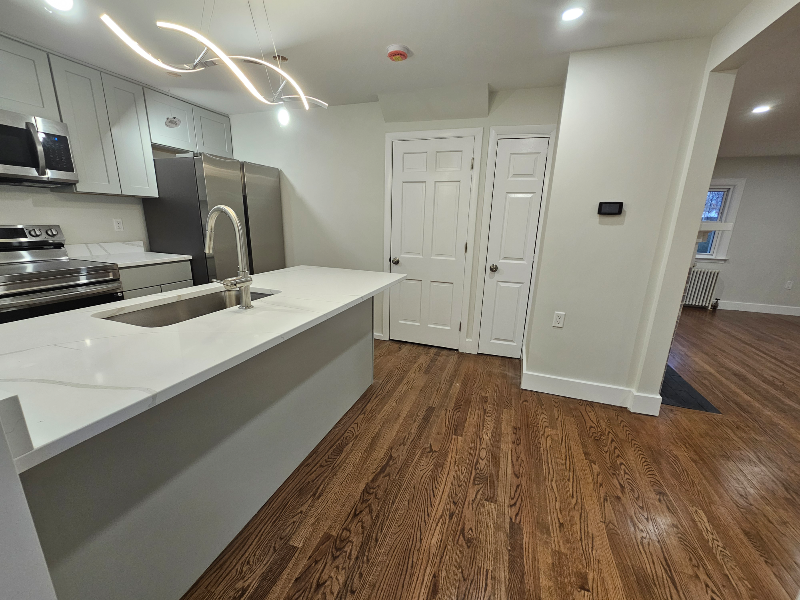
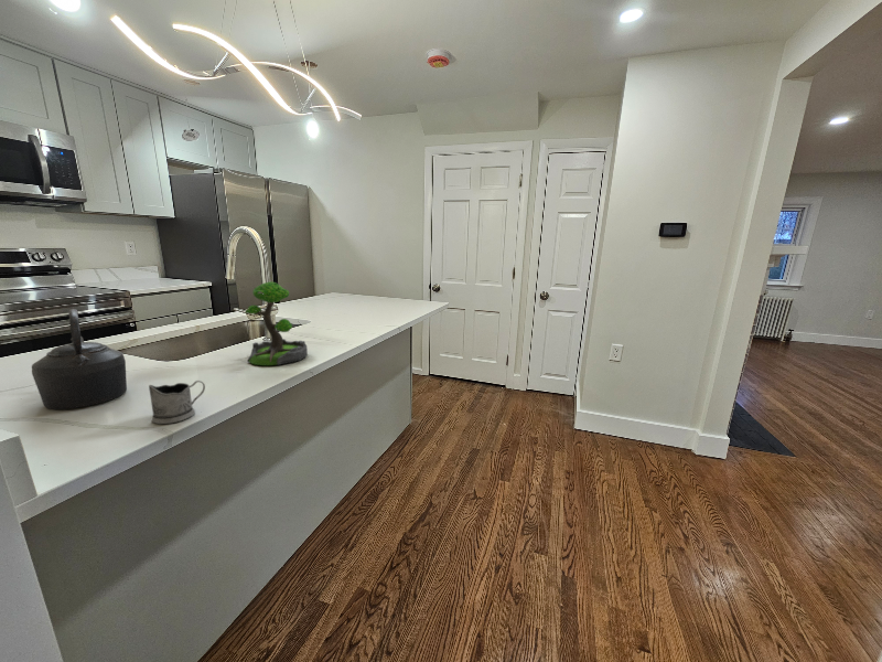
+ tea glass holder (179, 397)
+ kettle (78, 351)
+ plant (278, 322)
